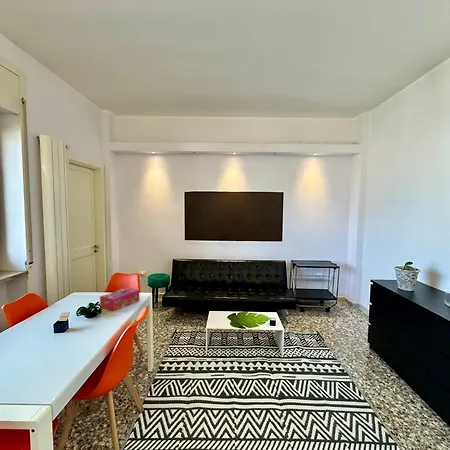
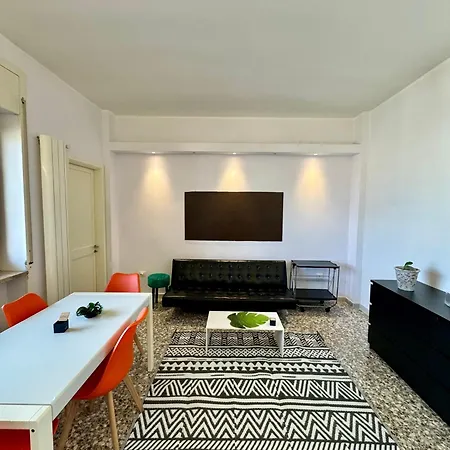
- tissue box (120, 298)
